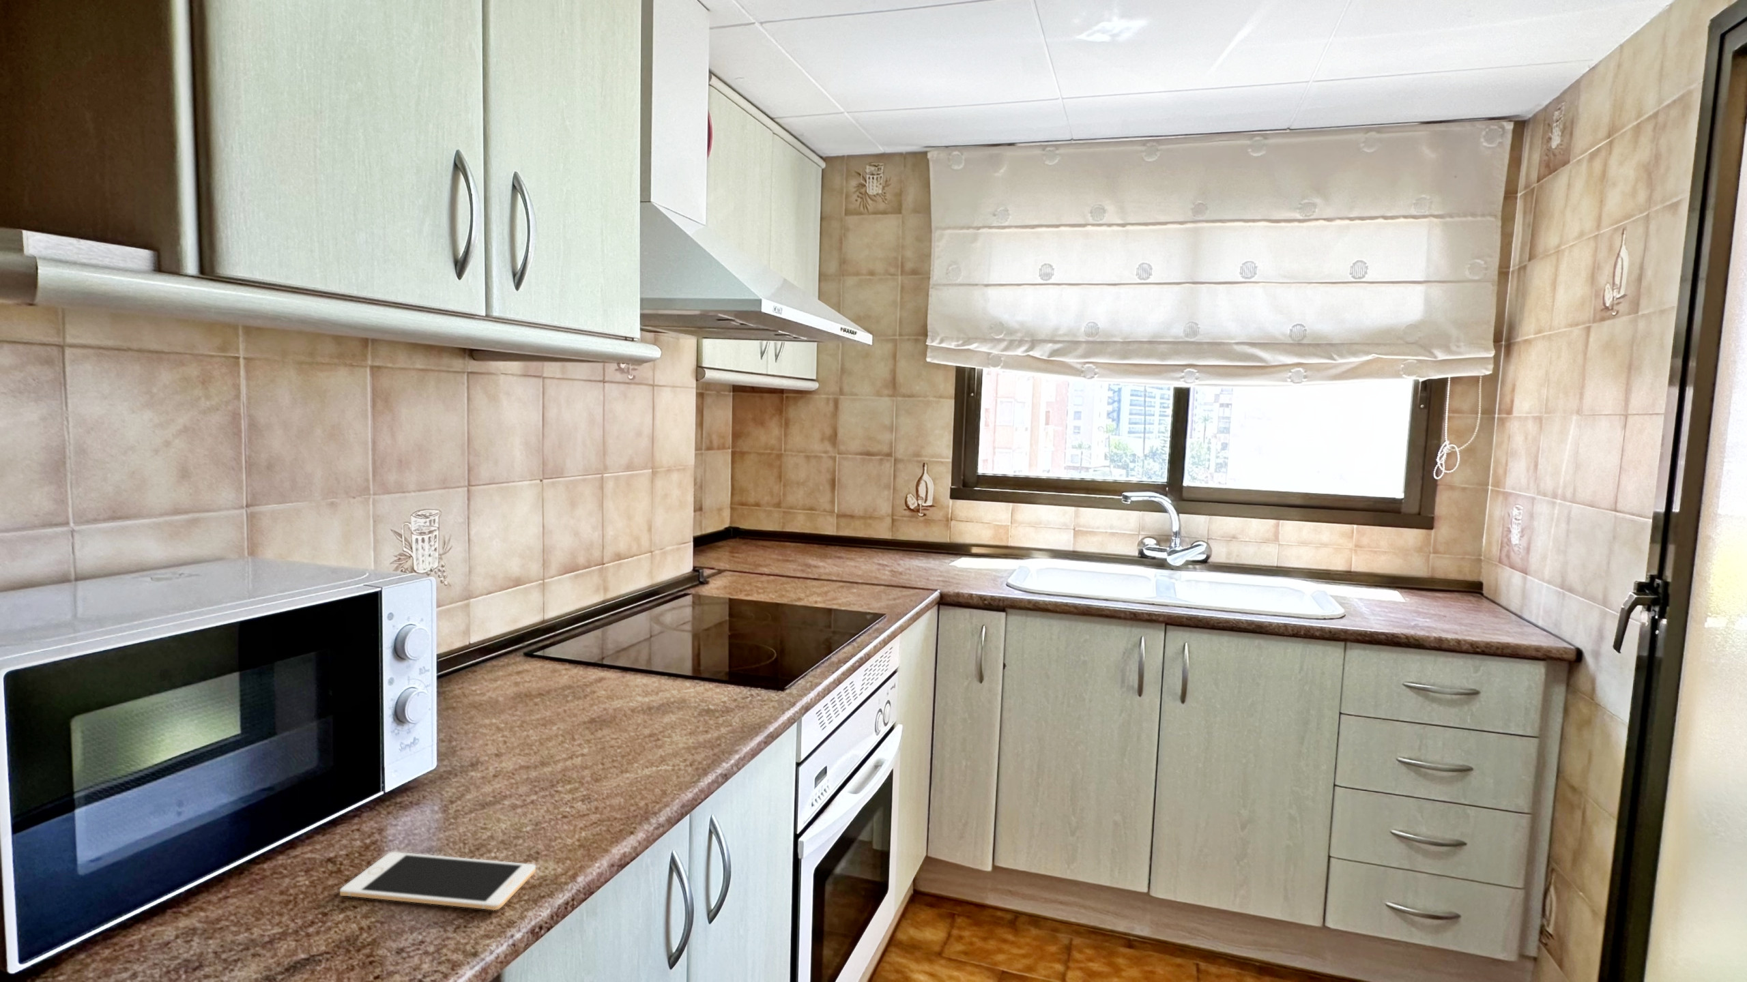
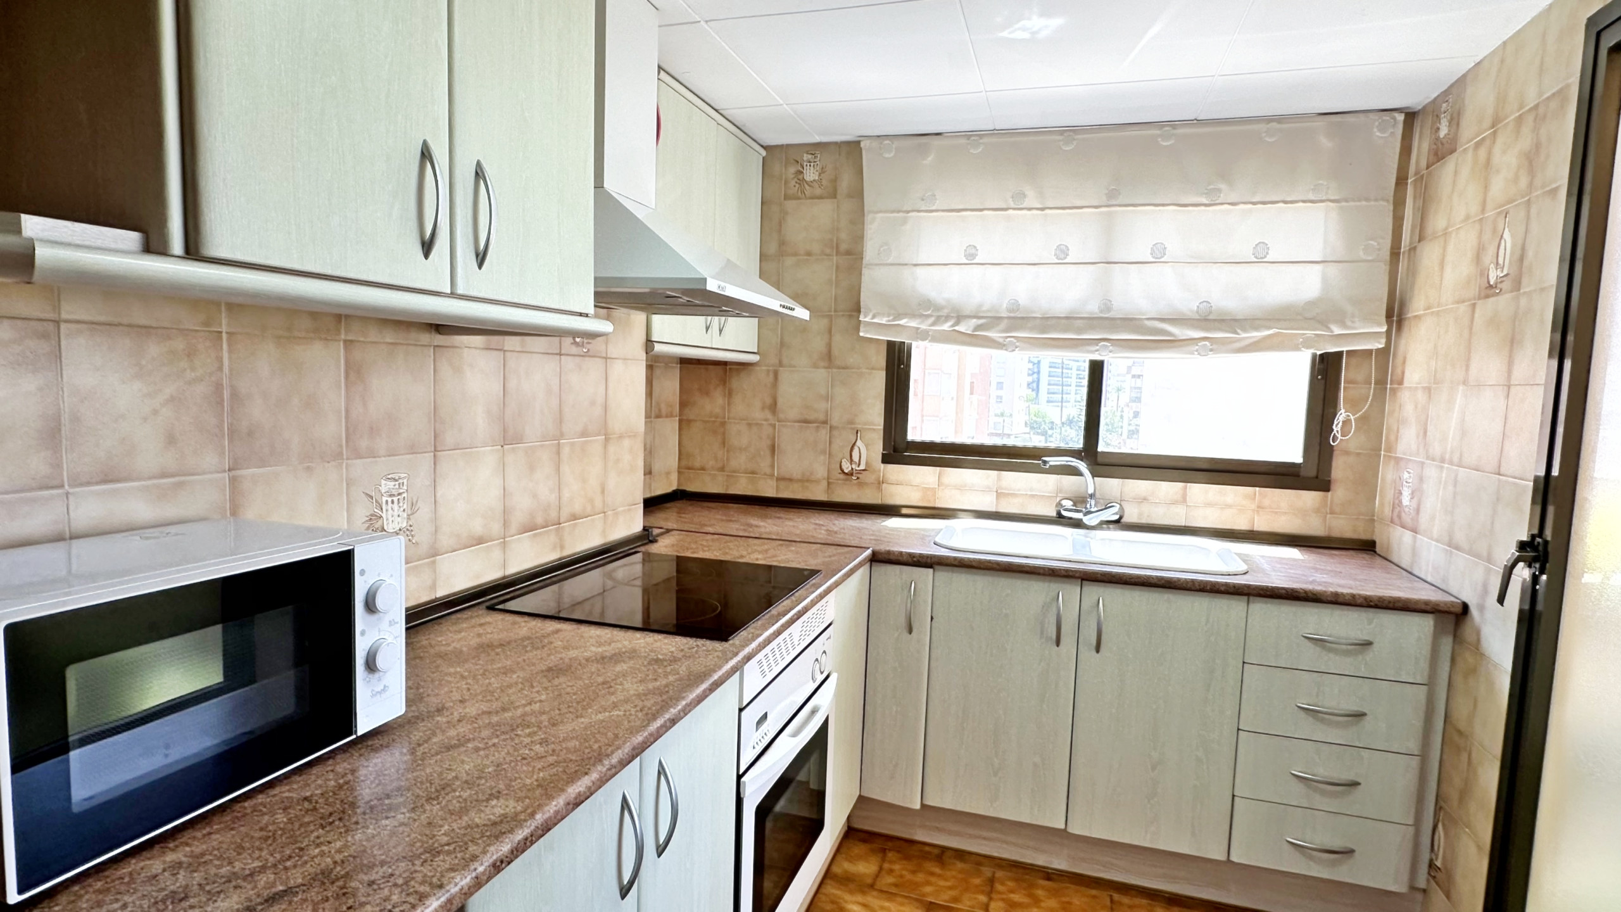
- cell phone (440, 880)
